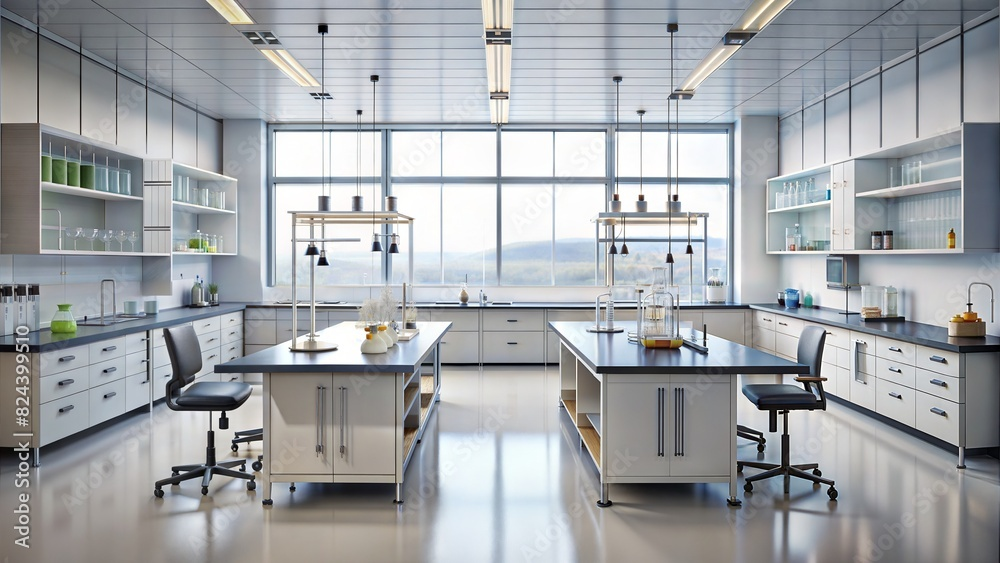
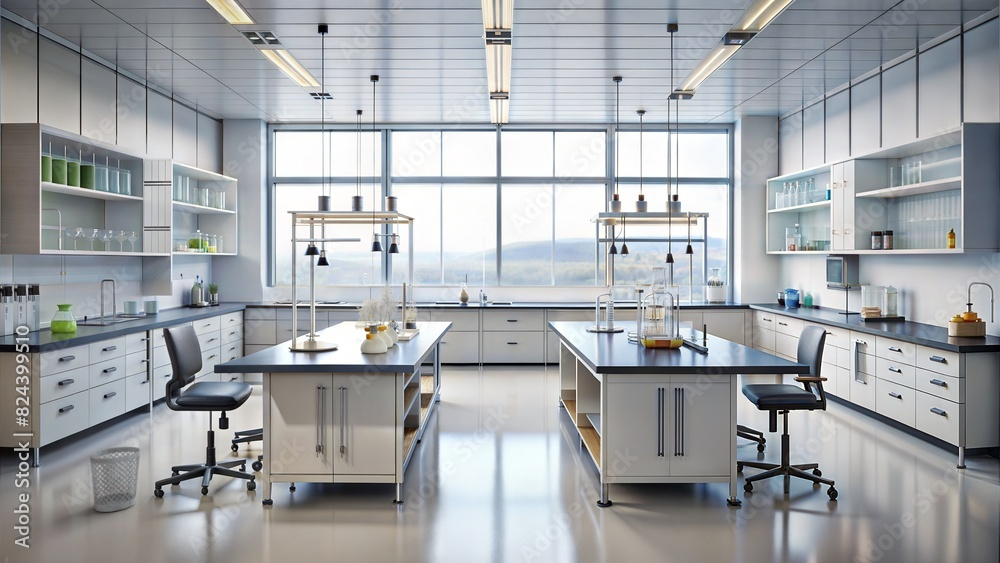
+ wastebasket (115, 479)
